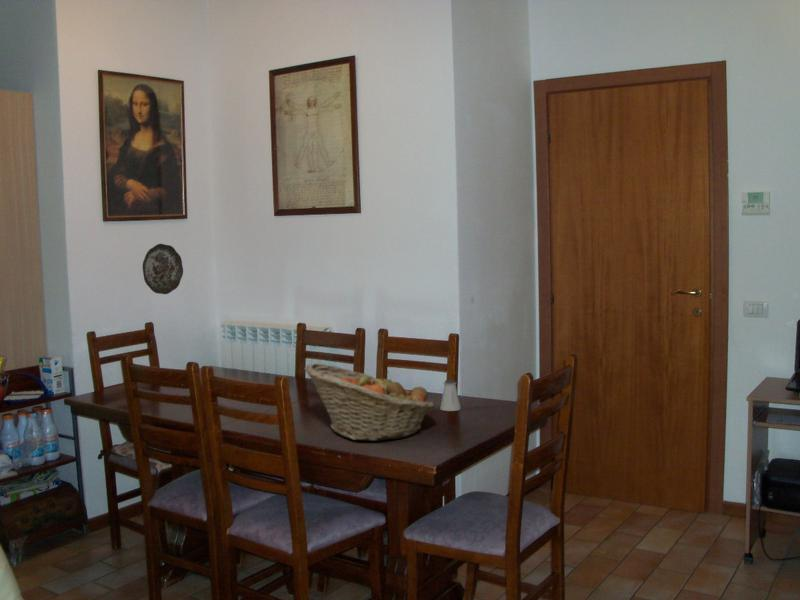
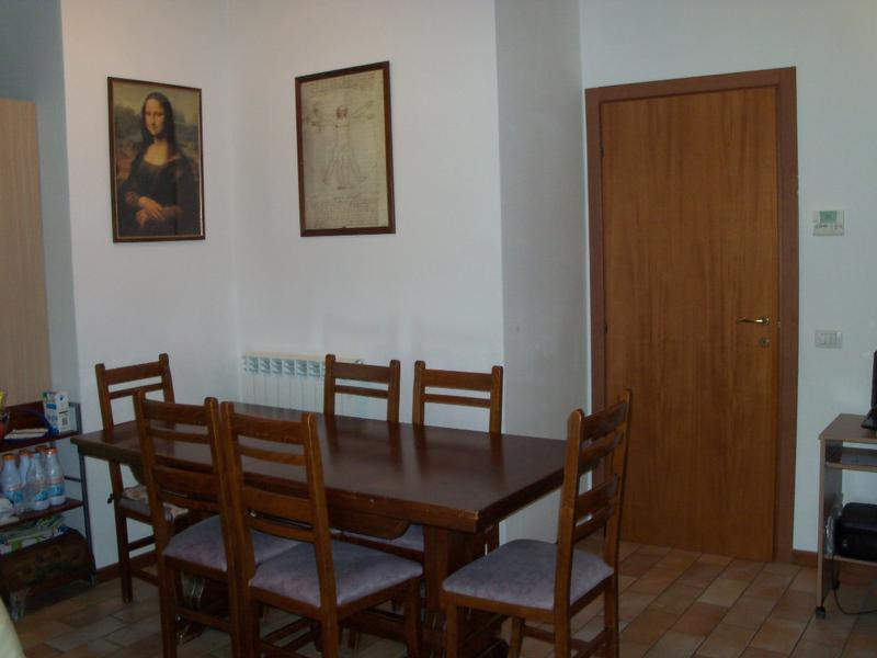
- decorative plate (161, 269)
- fruit basket (368, 396)
- saltshaker (450, 394)
